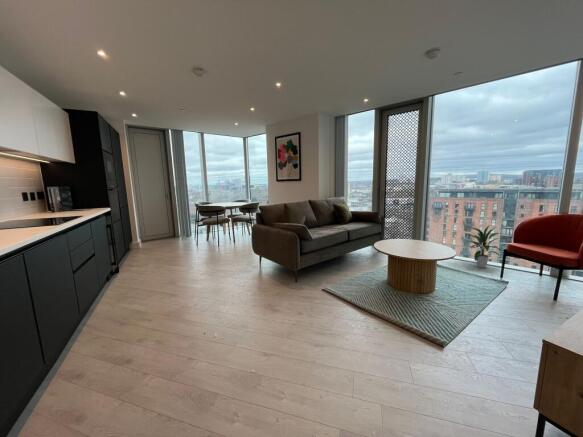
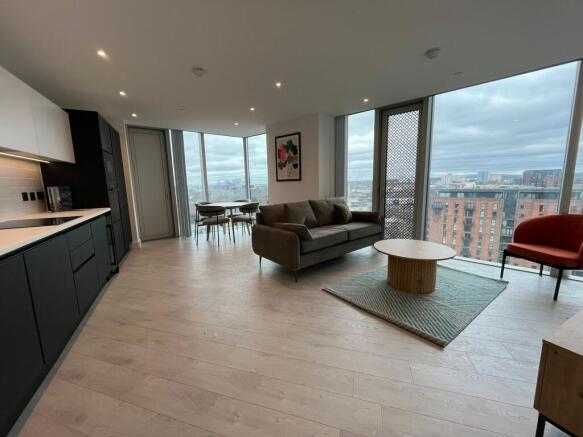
- indoor plant (482, 245)
